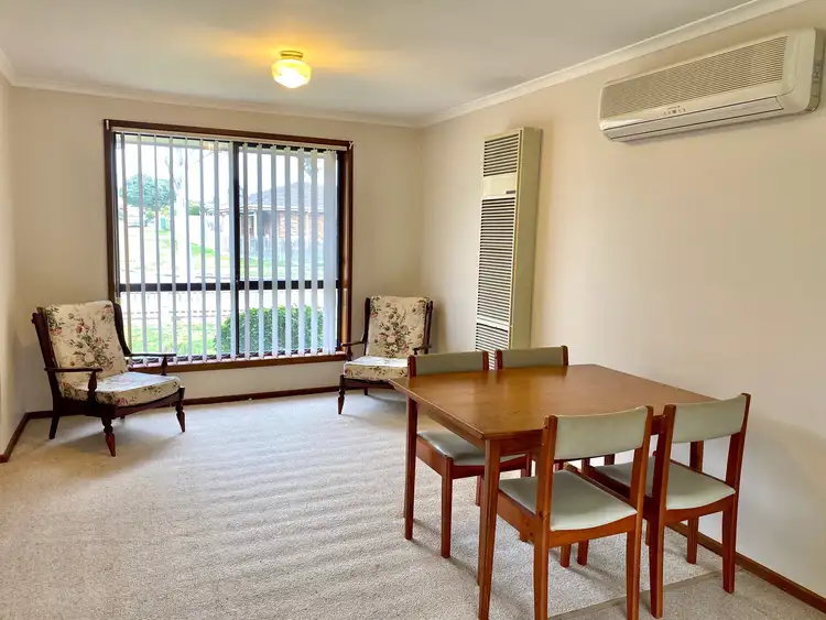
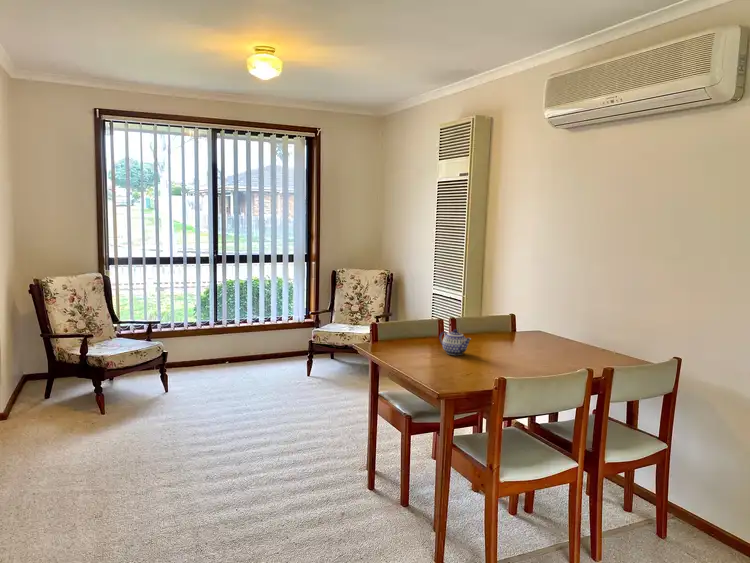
+ teapot (455, 341)
